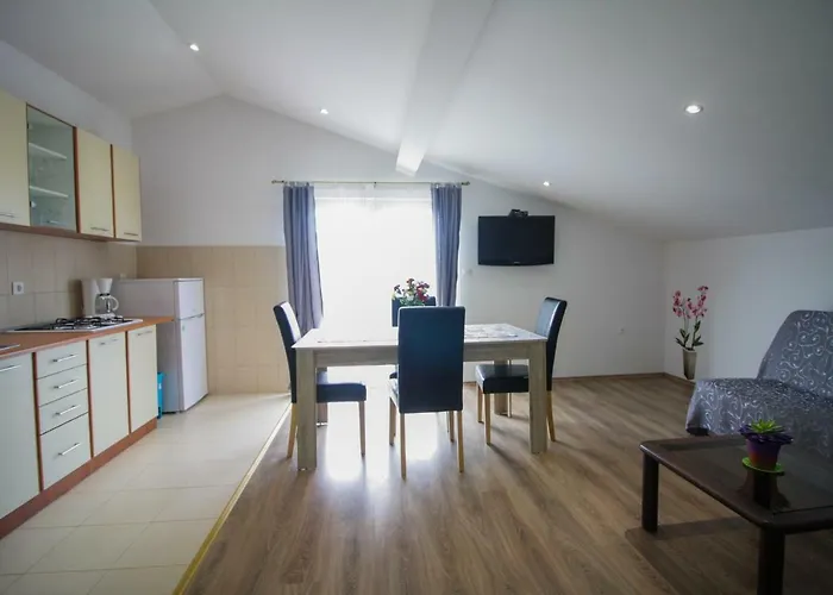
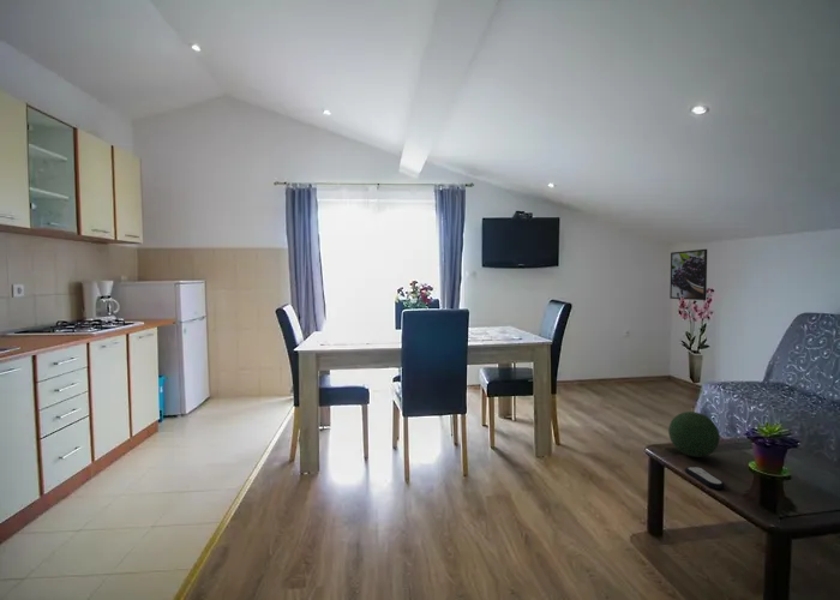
+ decorative orb (692, 433)
+ remote control (704, 476)
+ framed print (686, 275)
